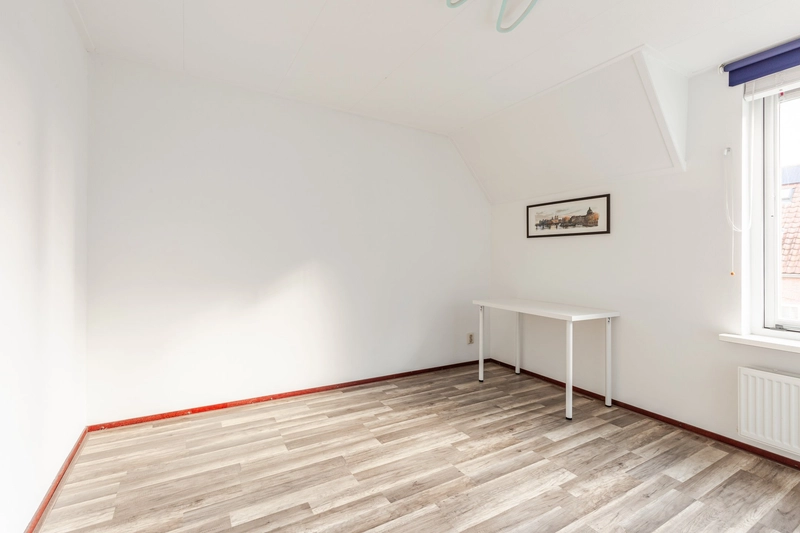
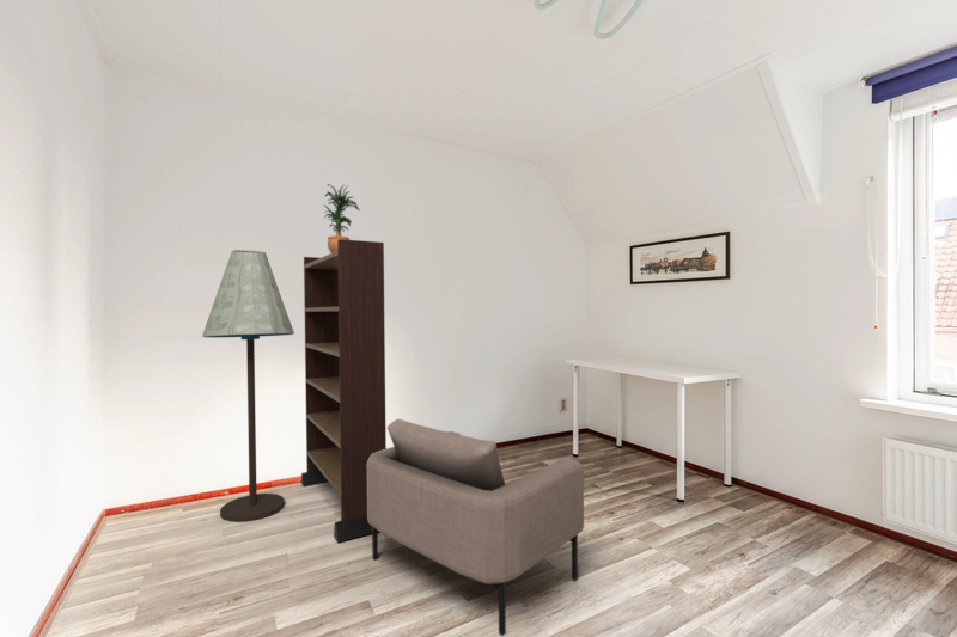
+ floor lamp (250, 379)
+ armchair (467, 495)
+ potted plant (341, 218)
+ bookshelf (340, 376)
